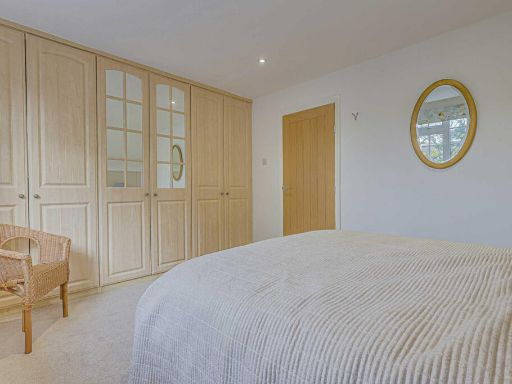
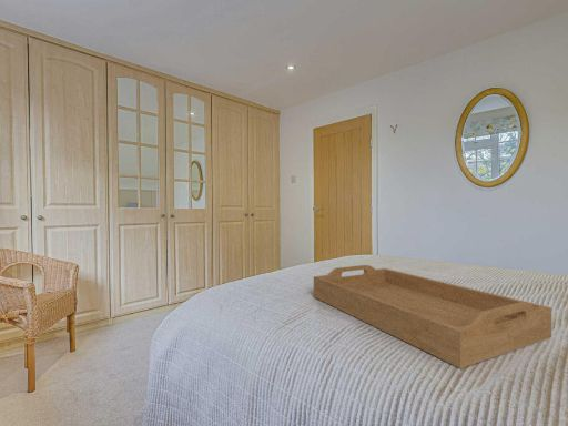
+ serving tray (409, 297)
